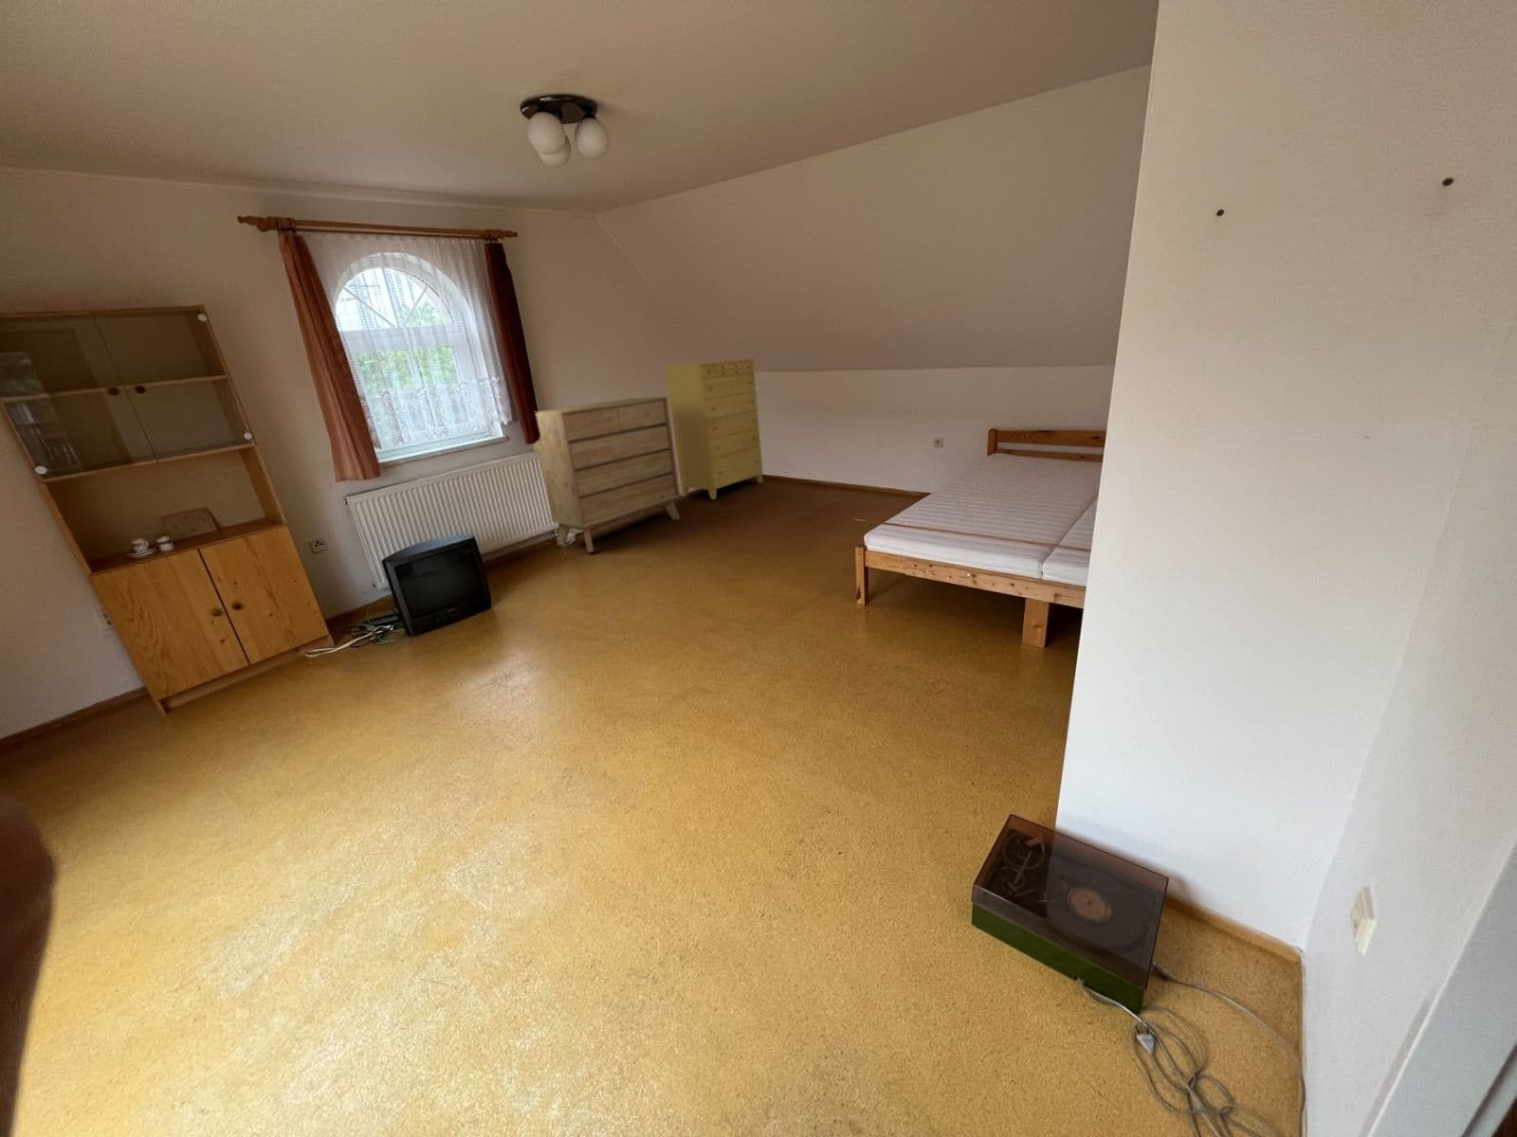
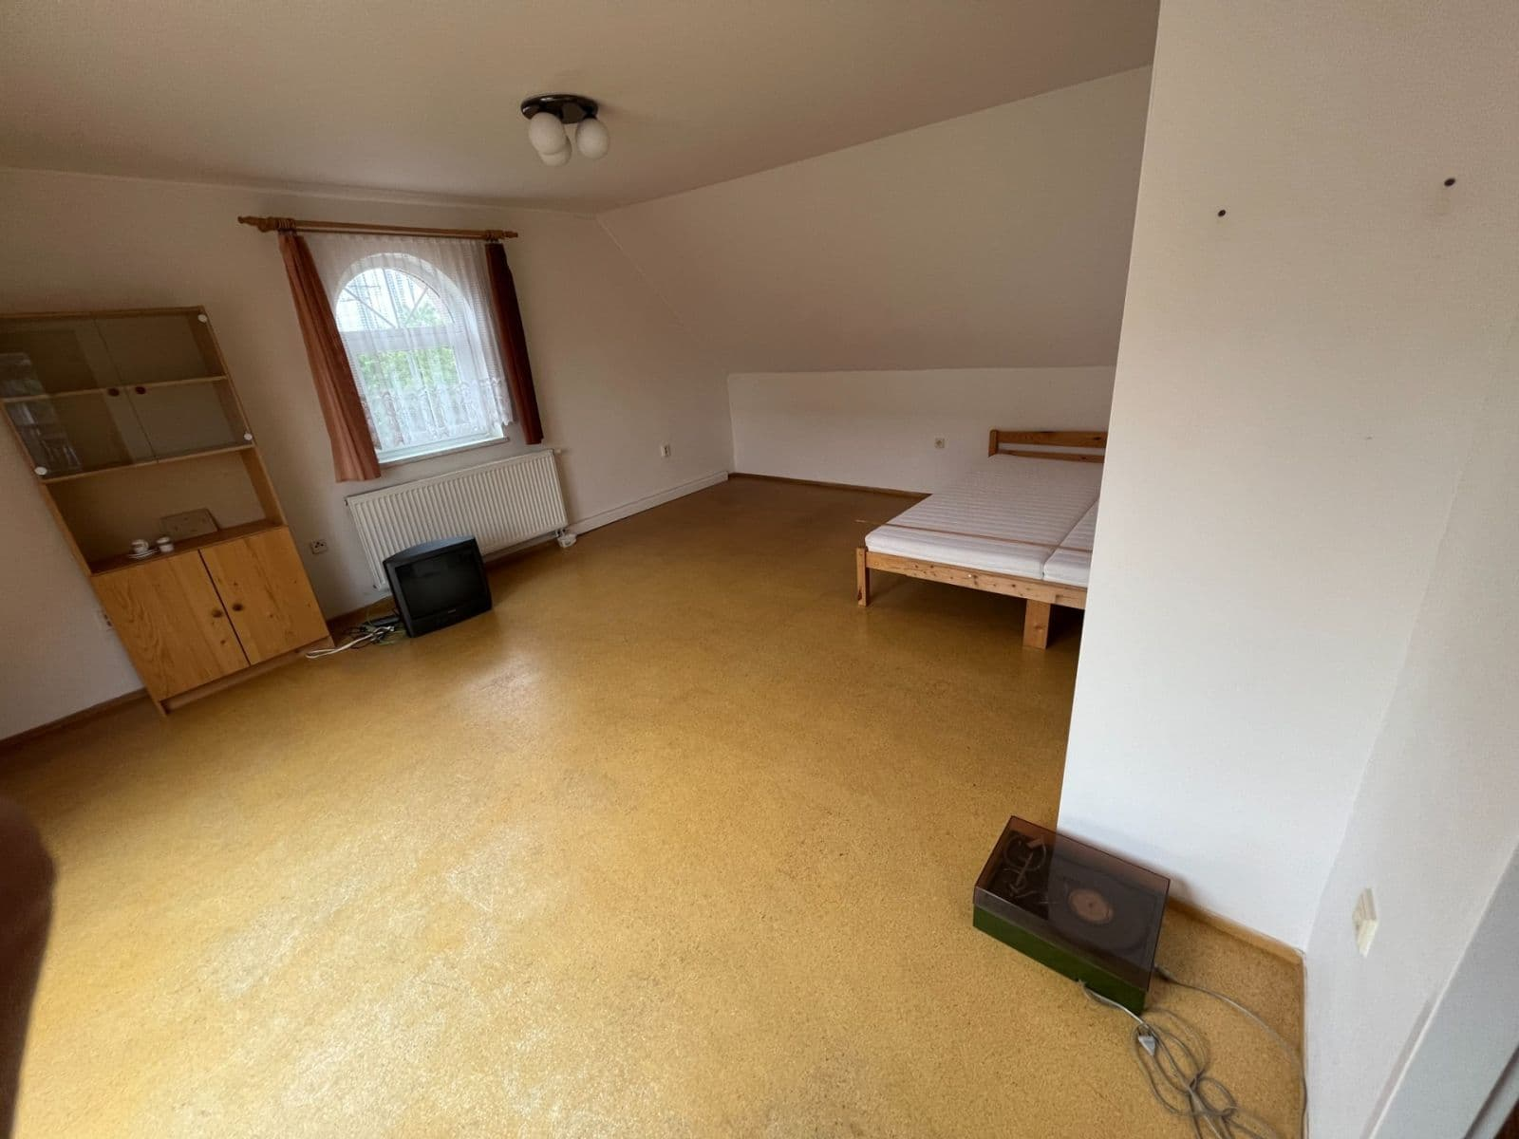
- dresser (610, 469)
- dresser (718, 428)
